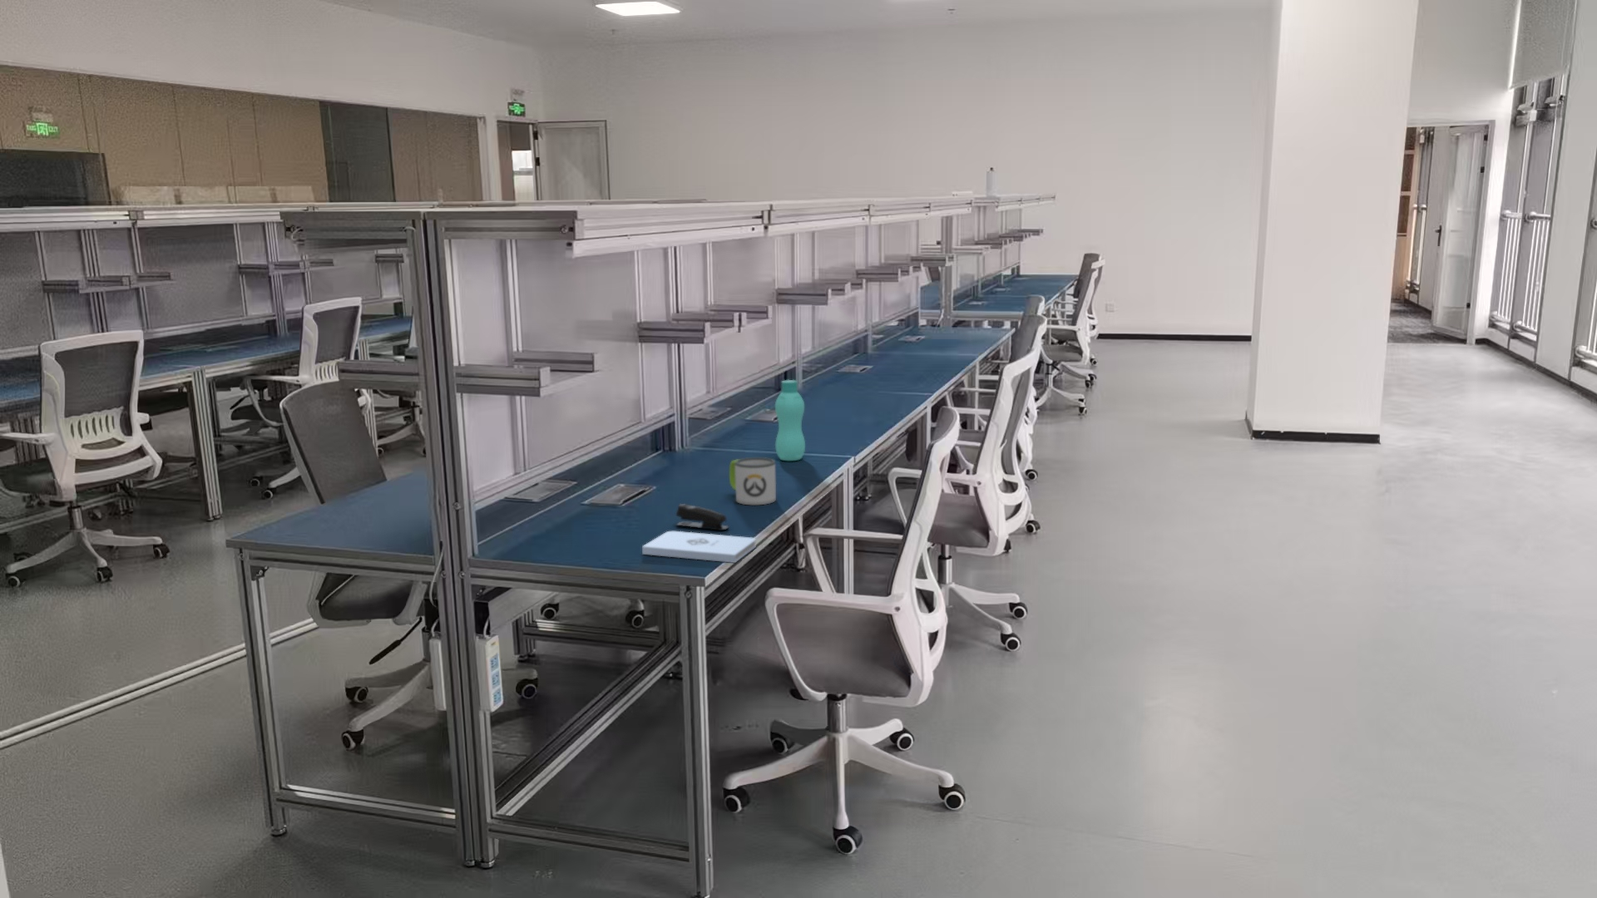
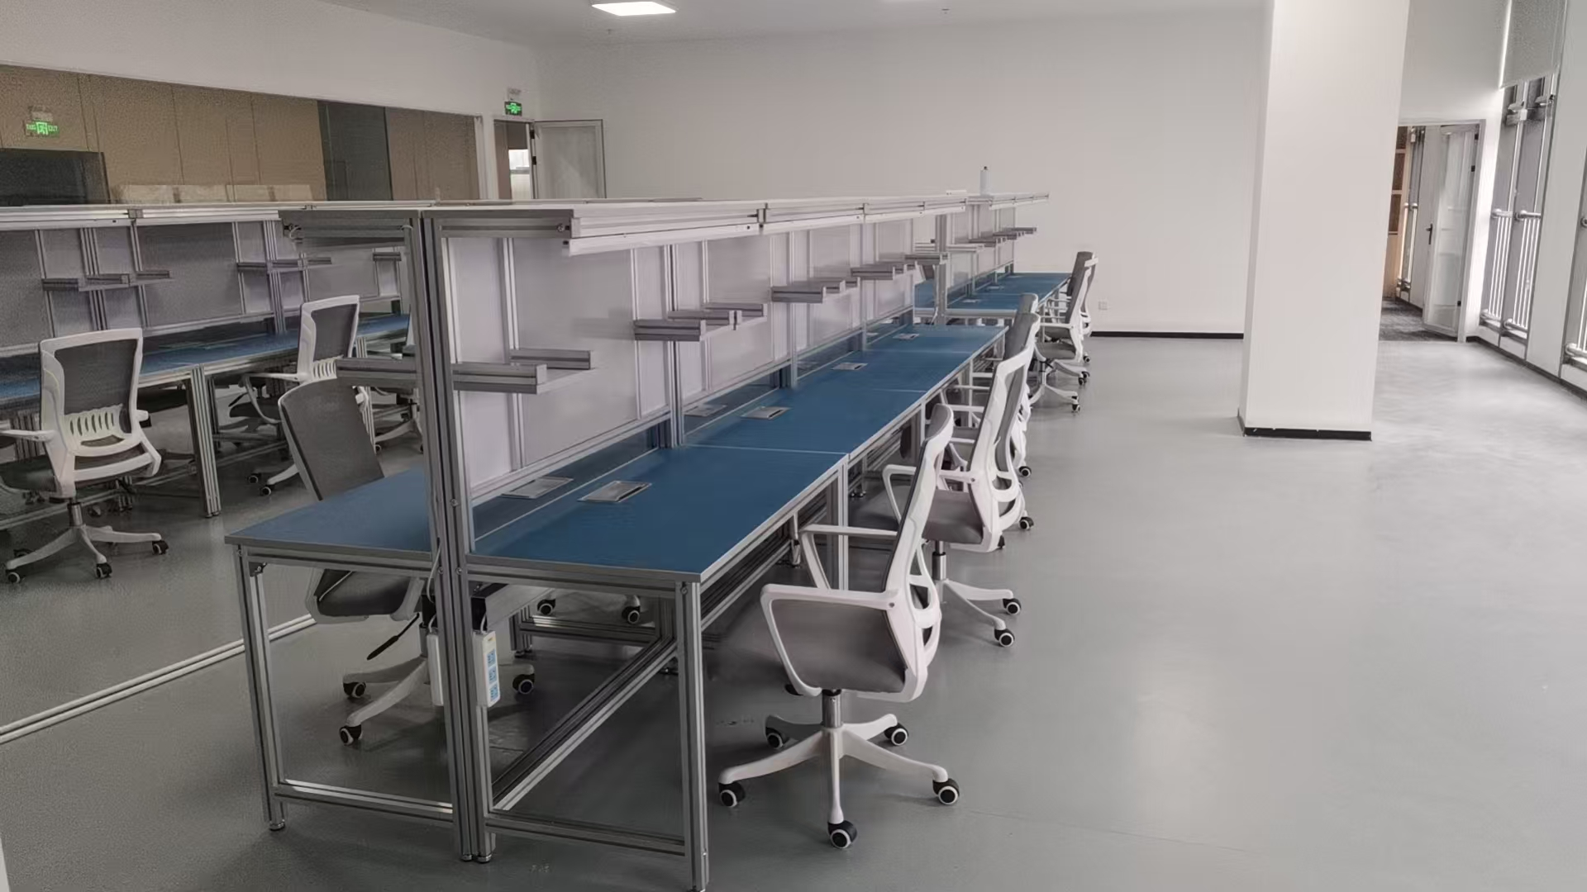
- bottle (790, 420)
- notepad (701, 545)
- stapler (702, 516)
- mug (749, 479)
